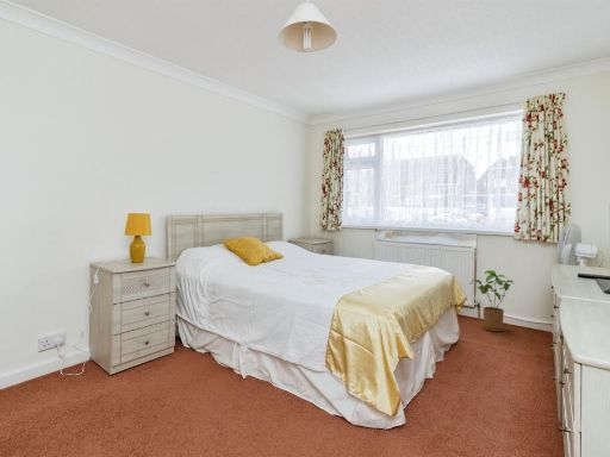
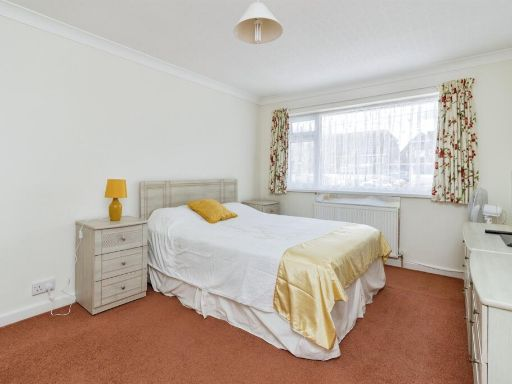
- house plant (490, 300)
